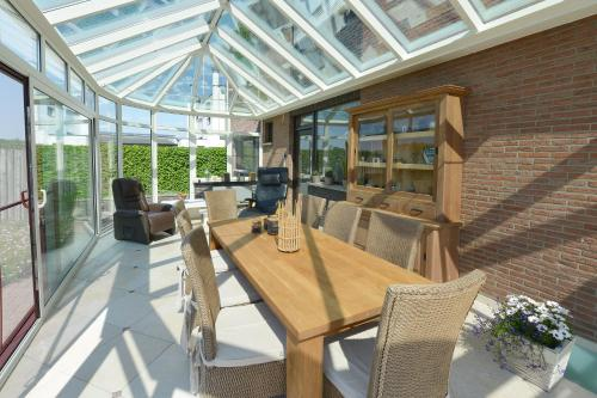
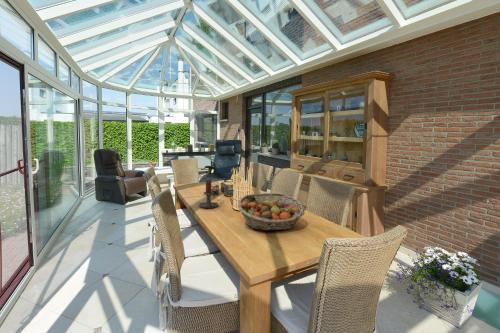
+ candle holder (211, 192)
+ fruit basket (270, 210)
